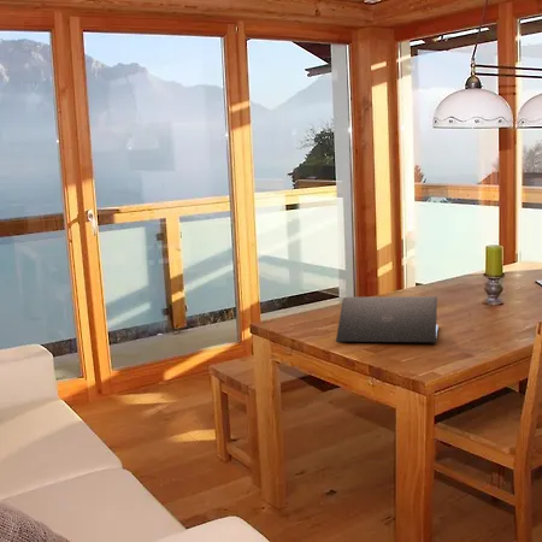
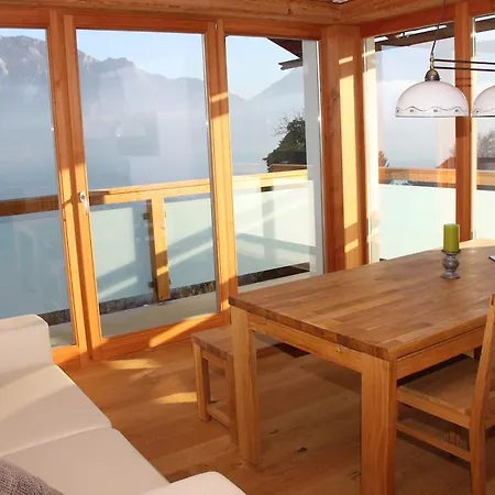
- laptop (388, 317)
